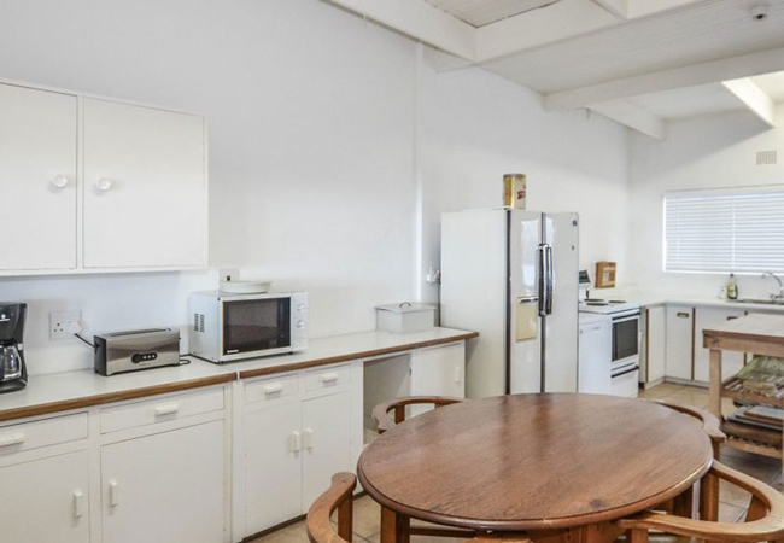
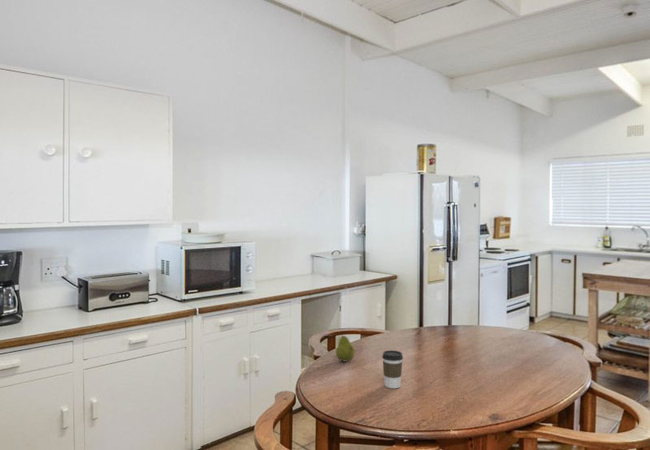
+ fruit (345, 346)
+ coffee cup (392, 369)
